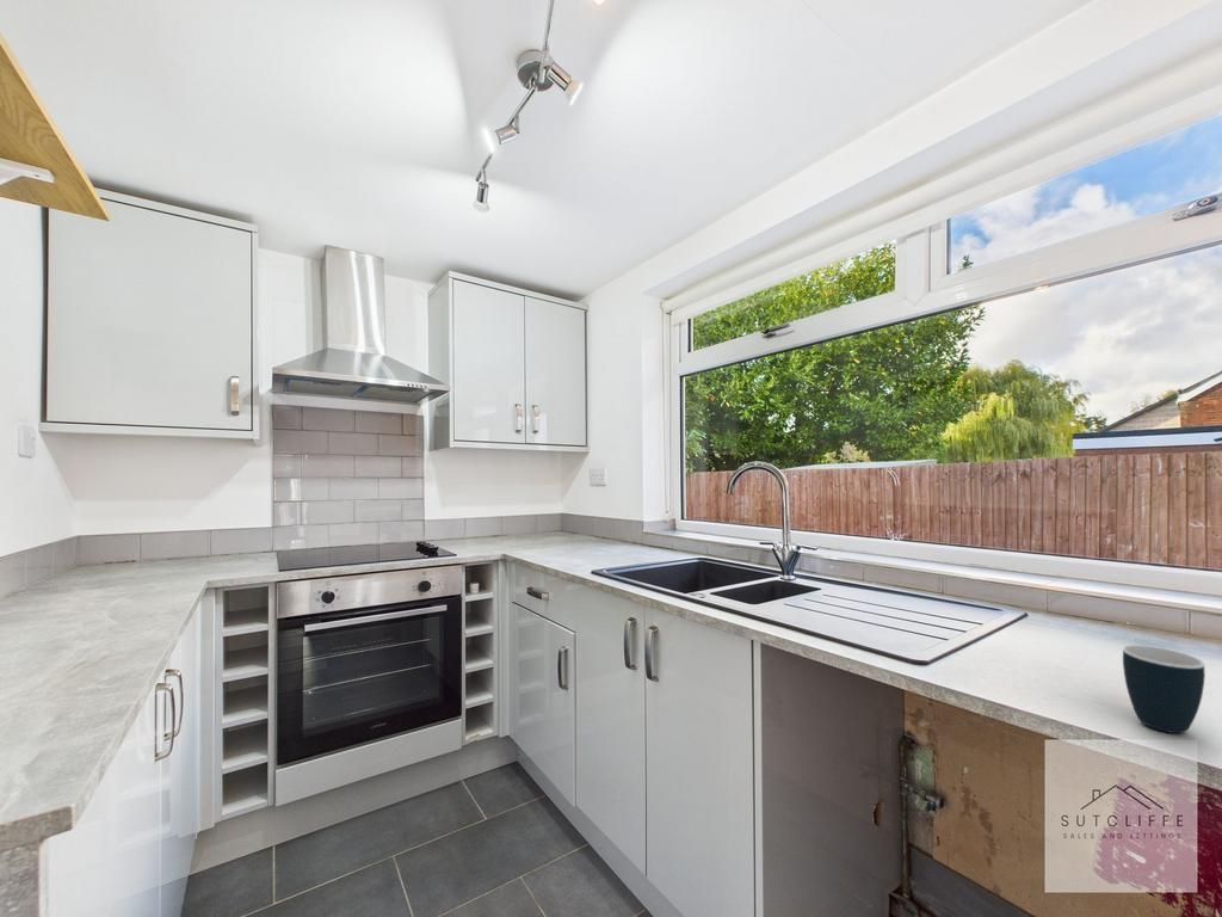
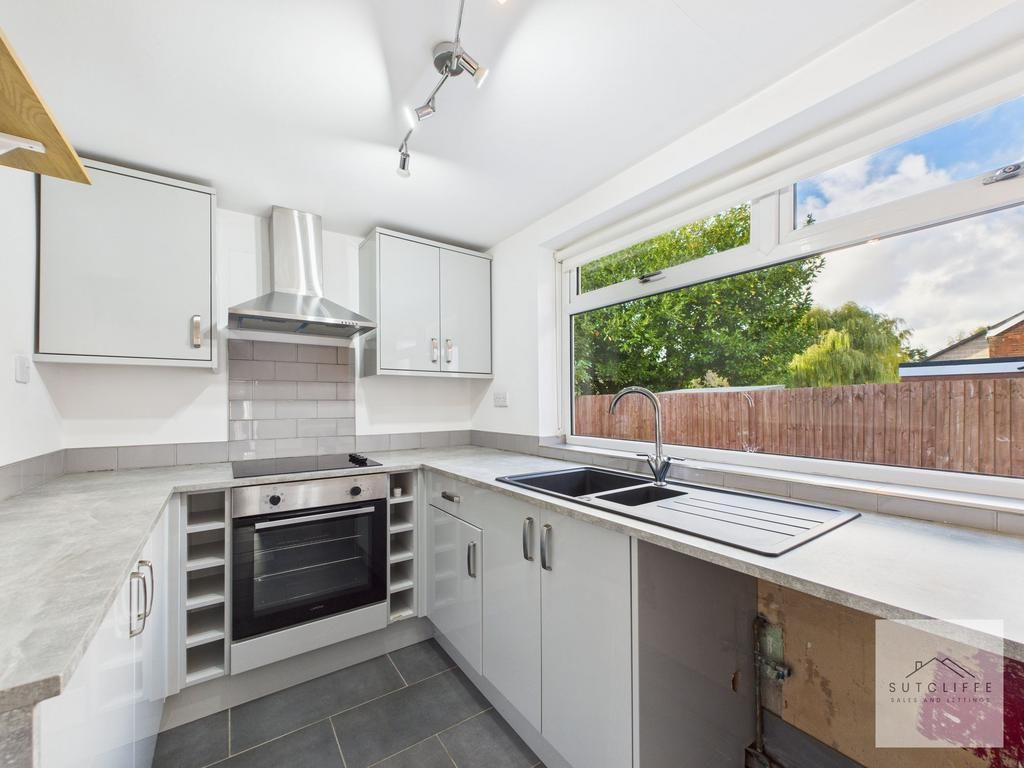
- mug (1158, 685)
